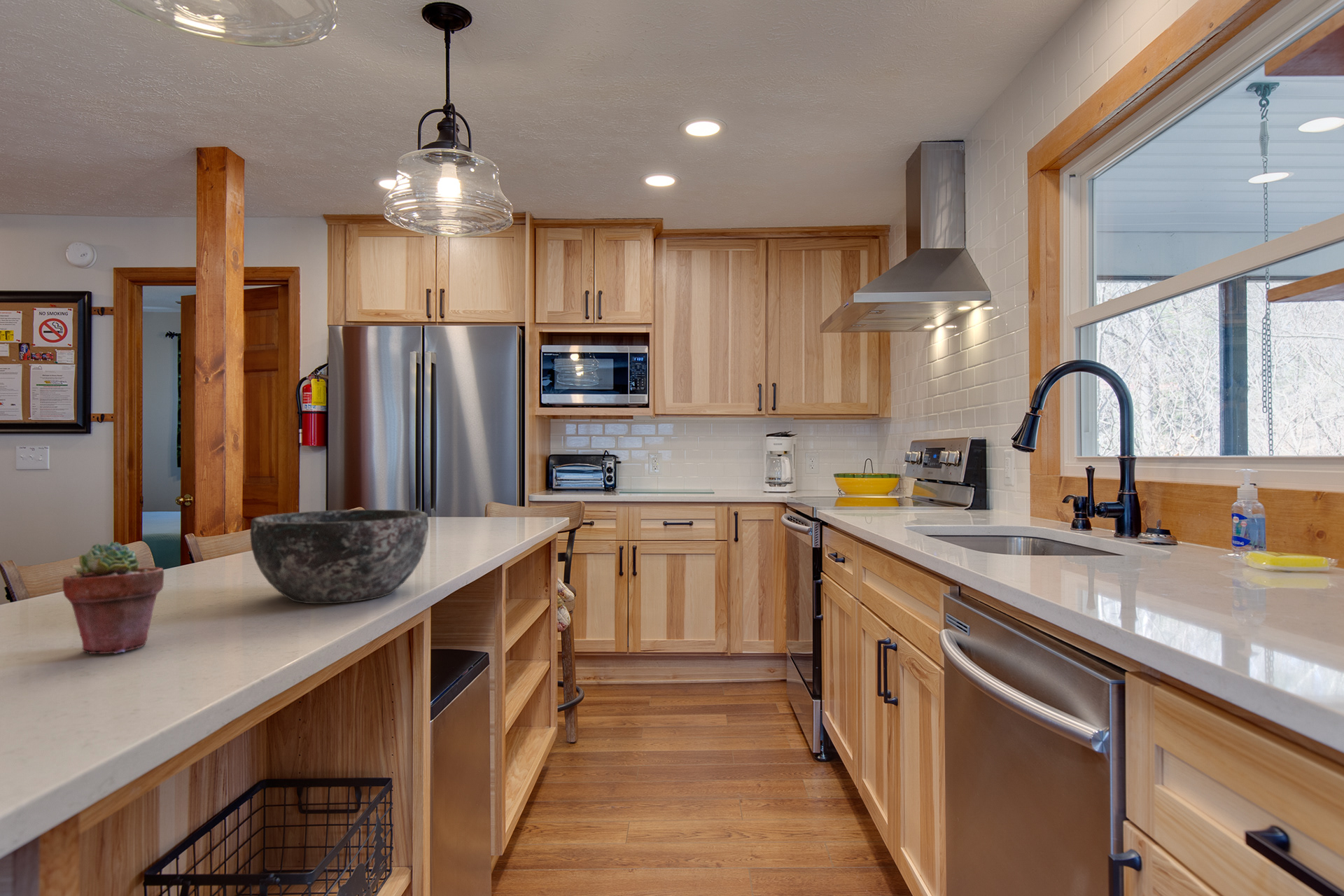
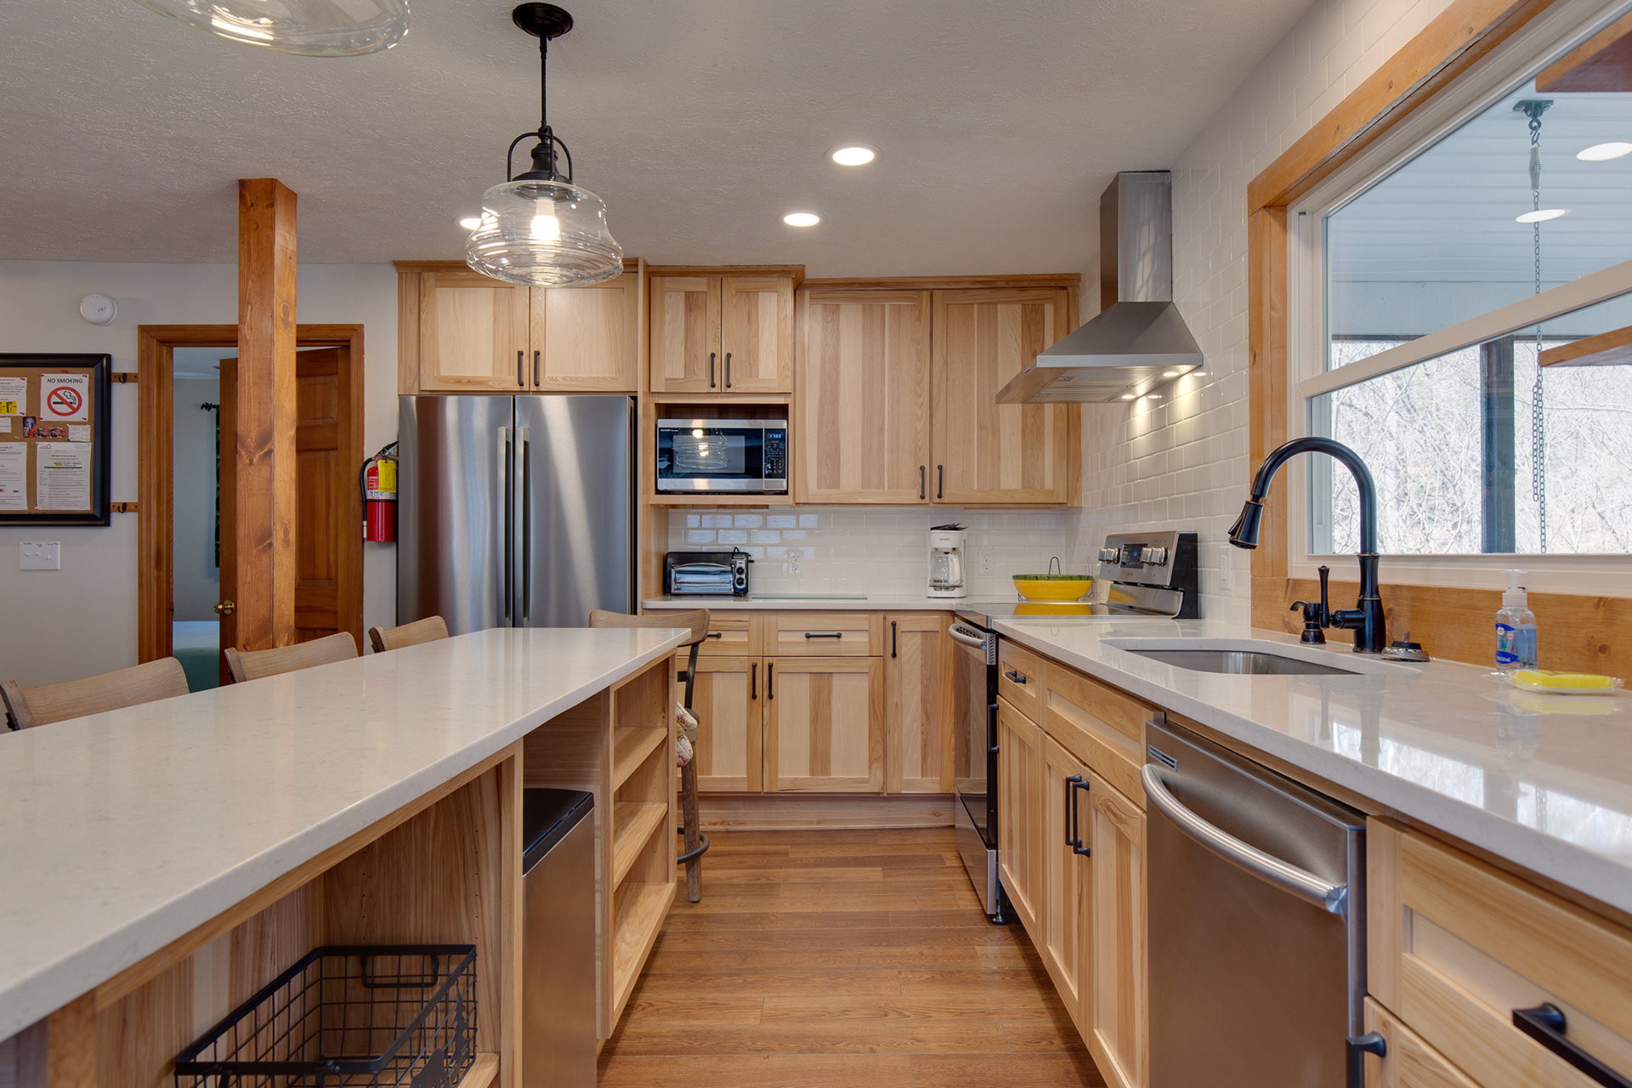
- bowl (343, 554)
- potted succulent (114, 594)
